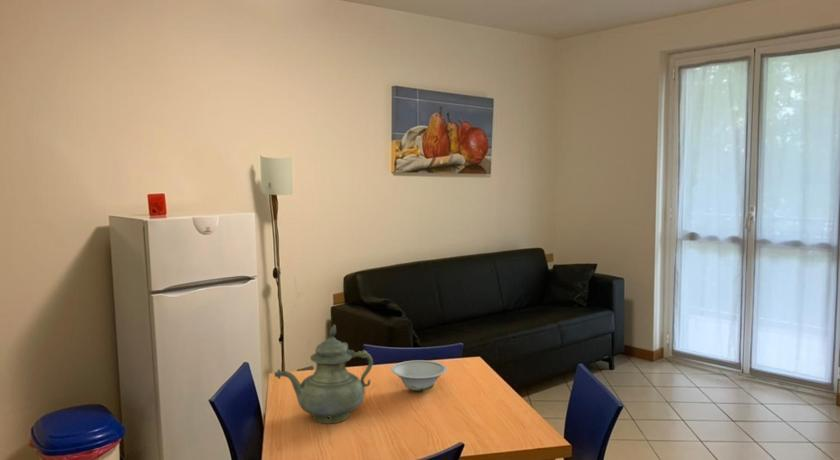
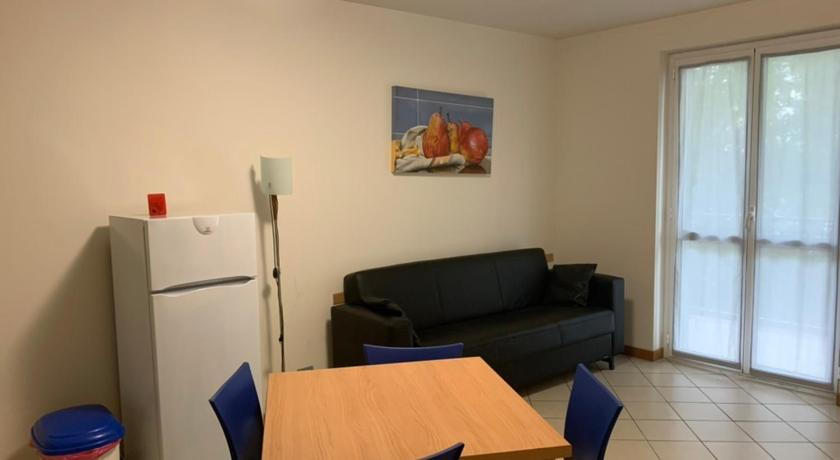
- bowl (419, 379)
- teapot (325, 371)
